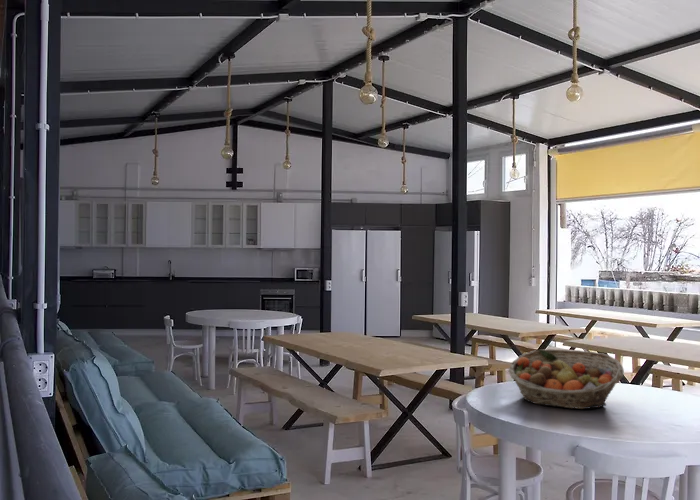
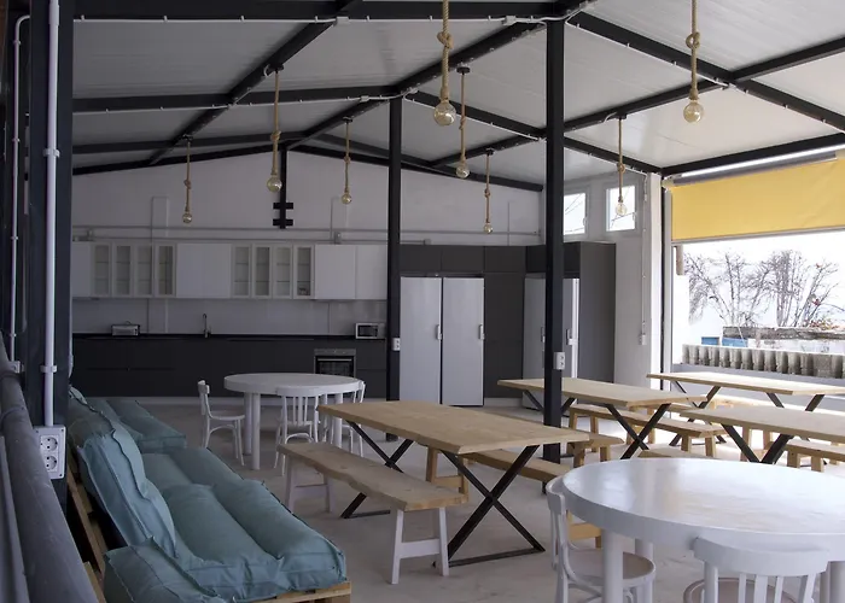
- fruit basket (564, 377)
